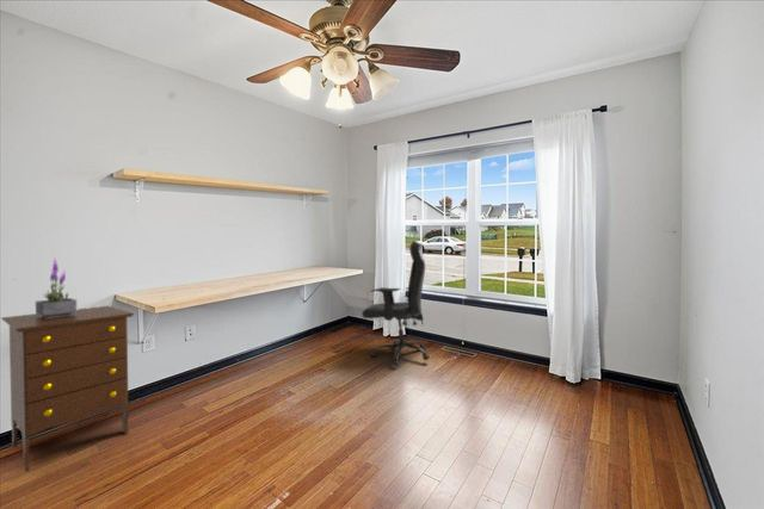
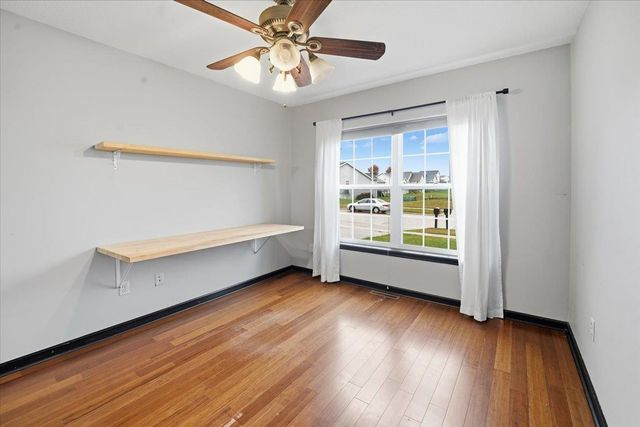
- potted plant (55, 285)
- dresser (70, 377)
- office chair (393, 298)
